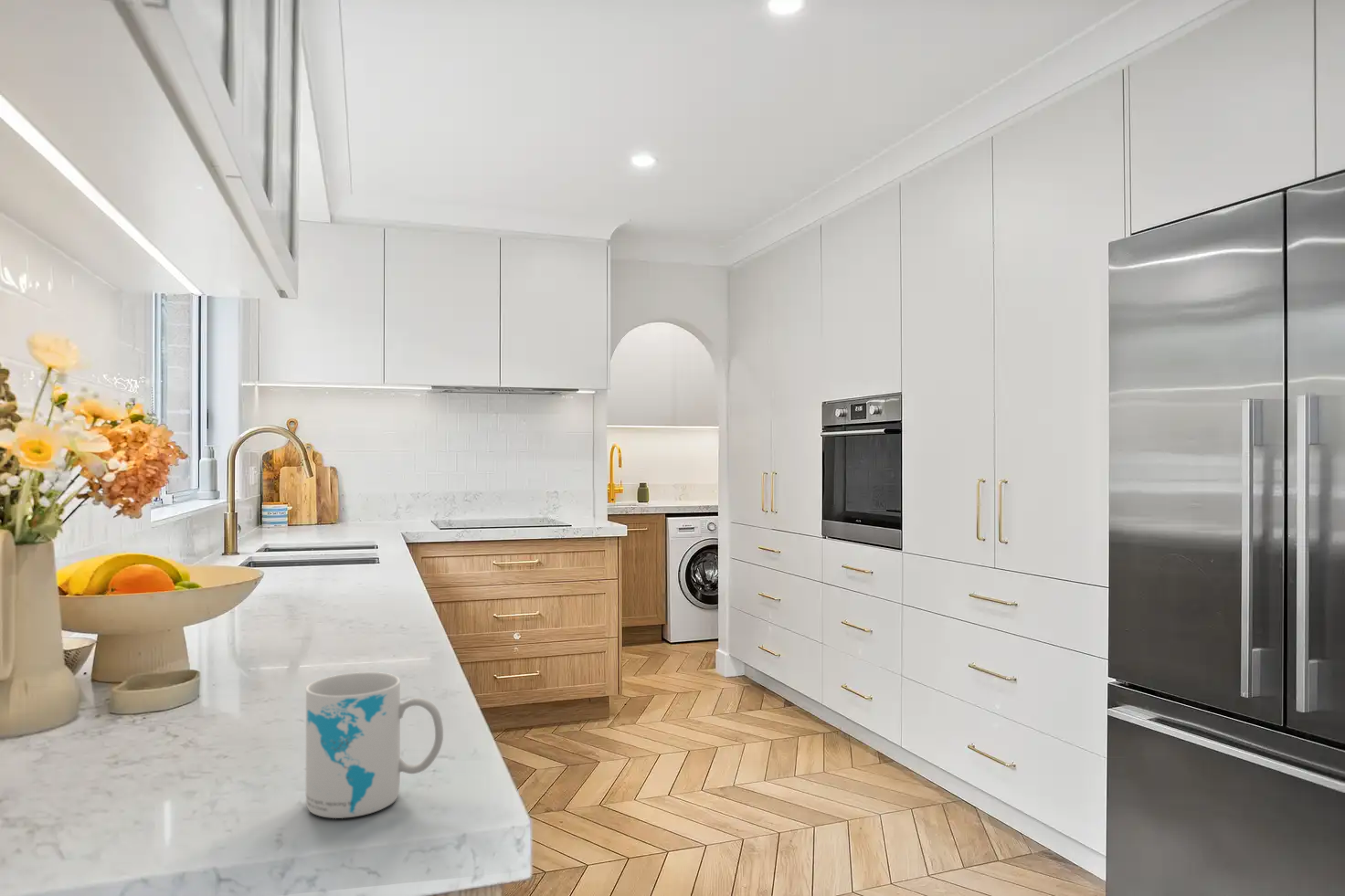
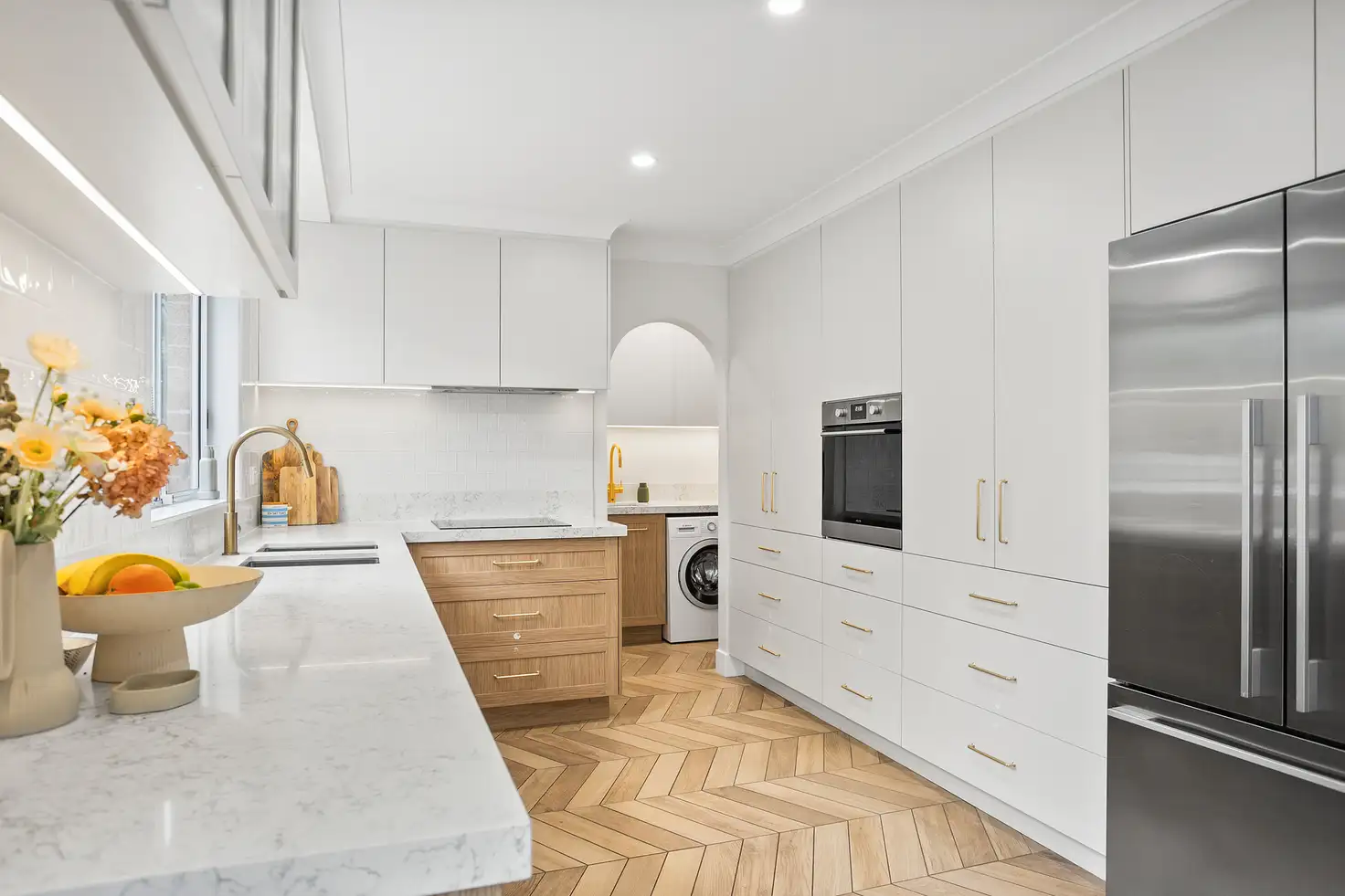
- mug (376, 740)
